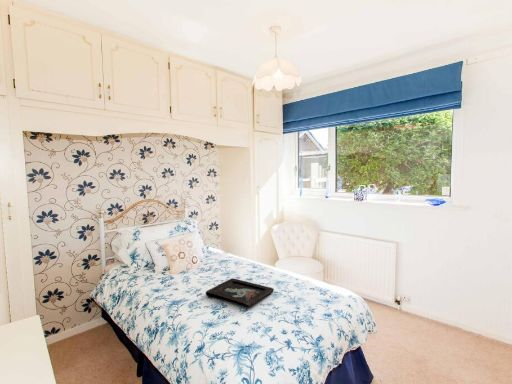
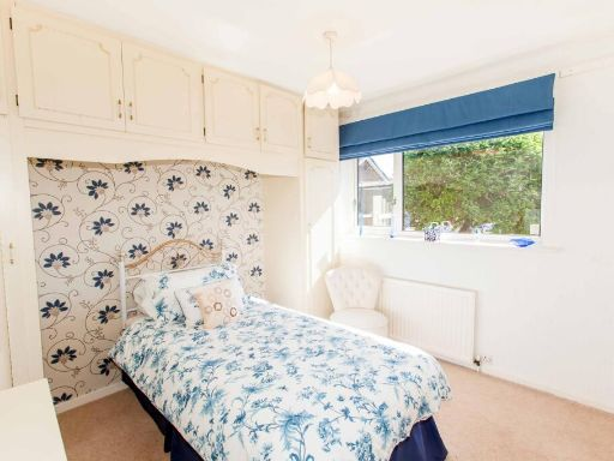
- decorative tray (239, 291)
